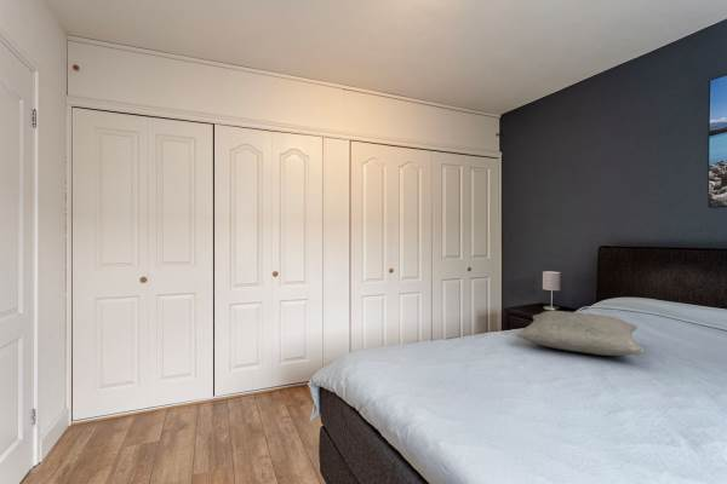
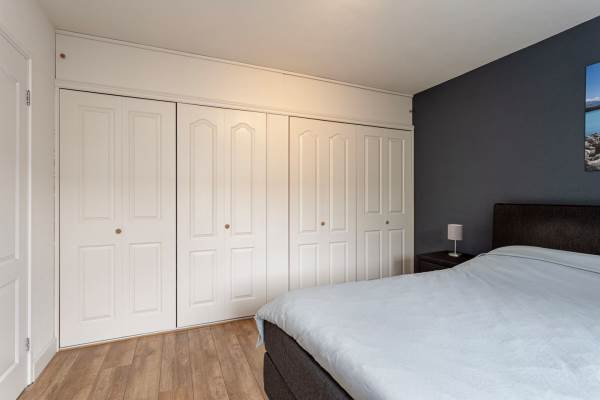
- pillow (578, 330)
